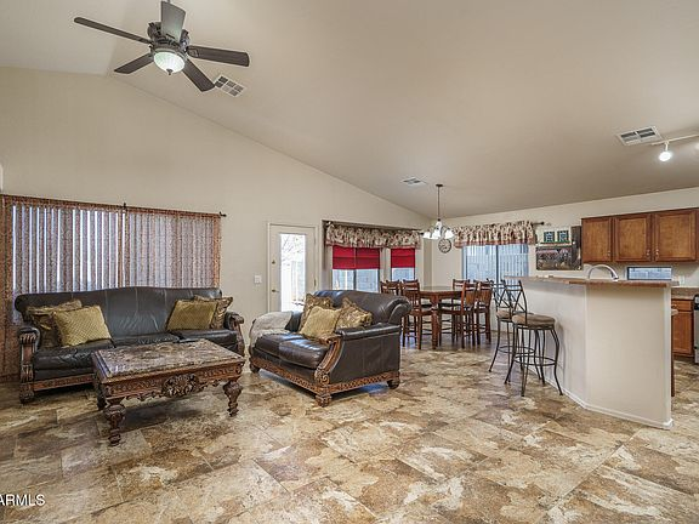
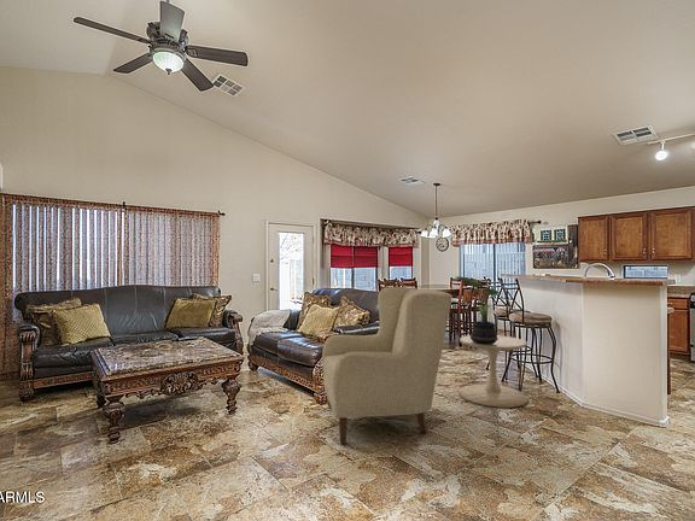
+ side table (492, 368)
+ chair (386, 355)
+ potted plant (485, 308)
